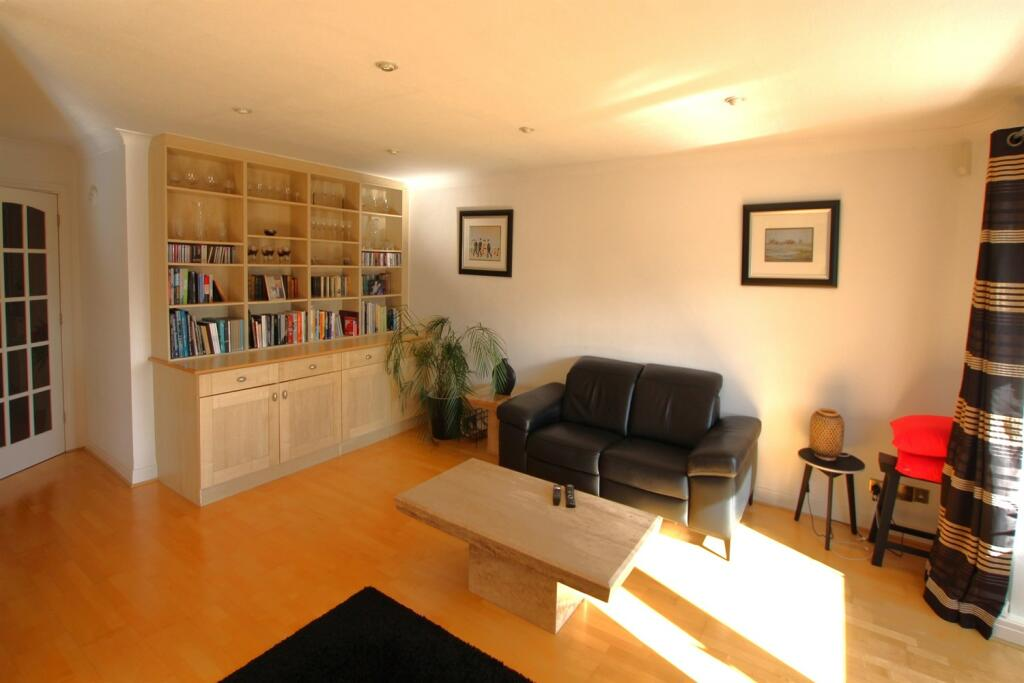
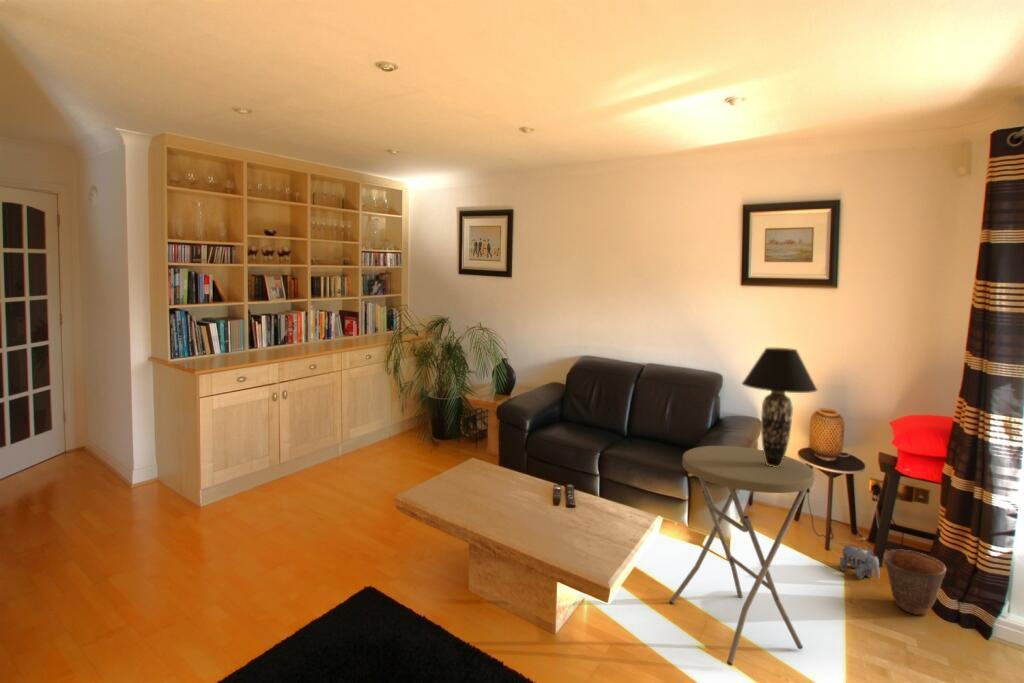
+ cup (912, 584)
+ side table (729, 550)
+ table lamp (777, 407)
+ plush toy (859, 561)
